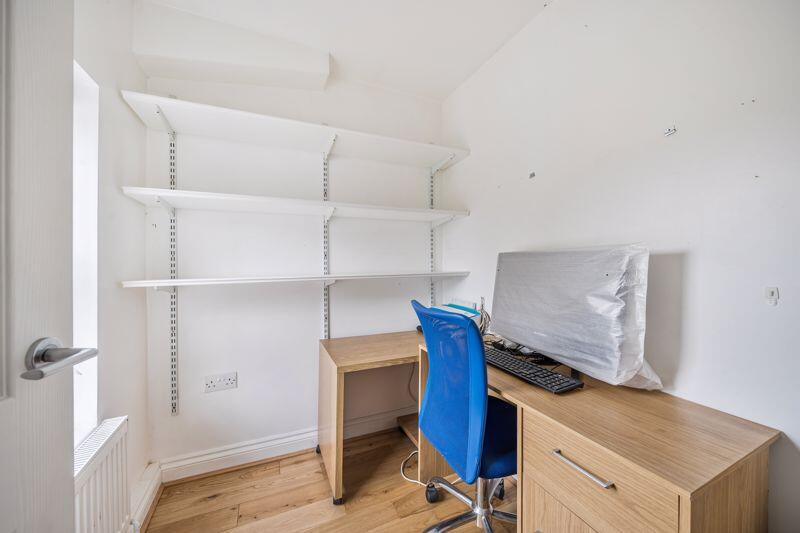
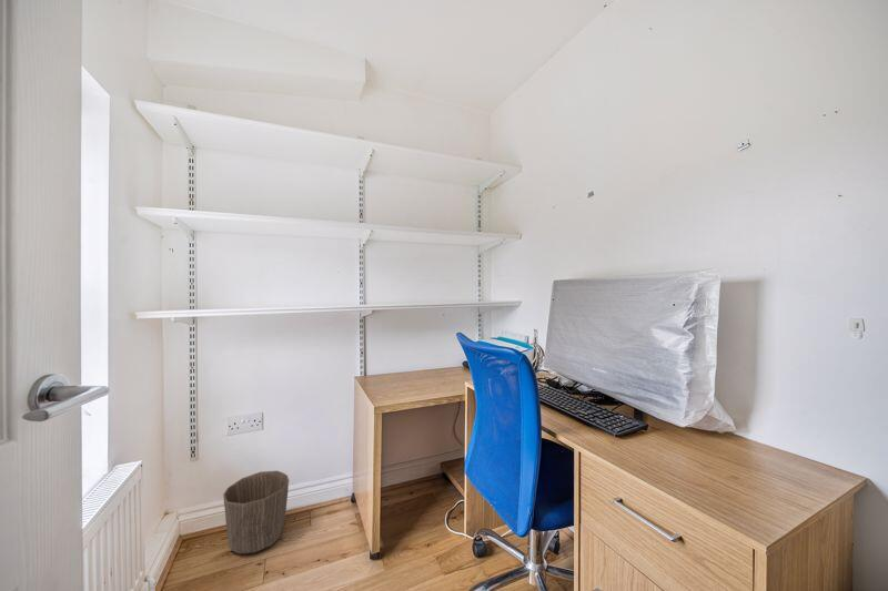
+ waste basket (256, 511)
